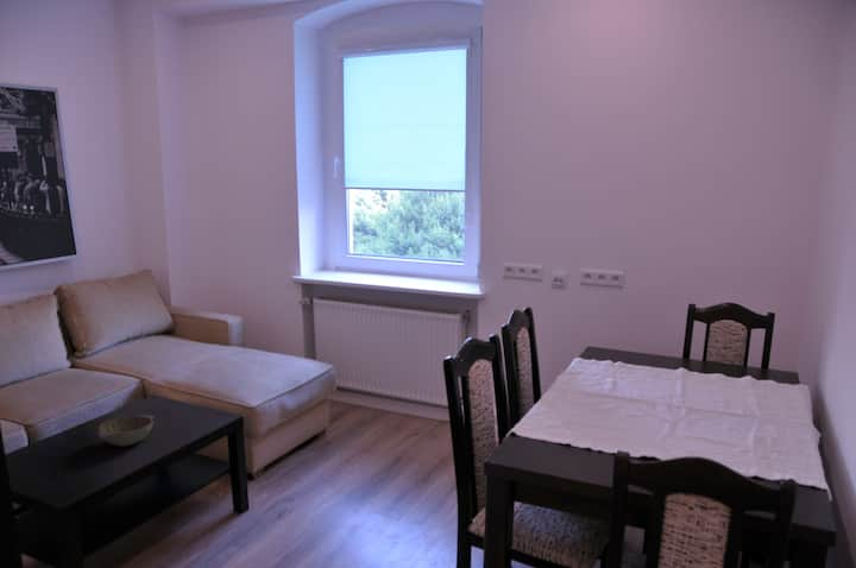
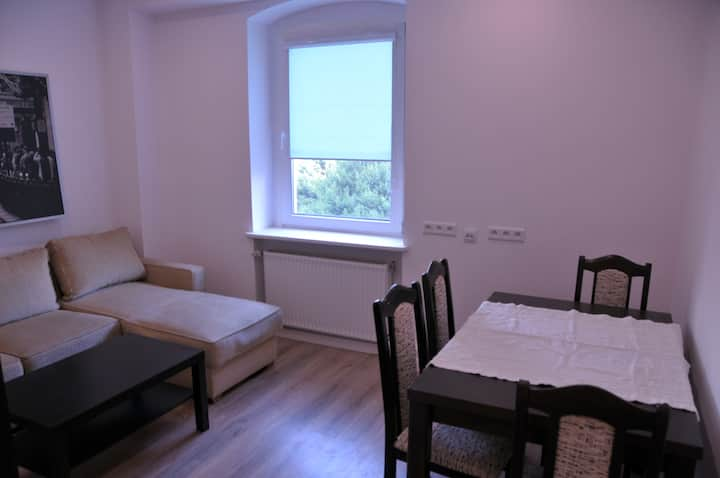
- decorative bowl (126, 431)
